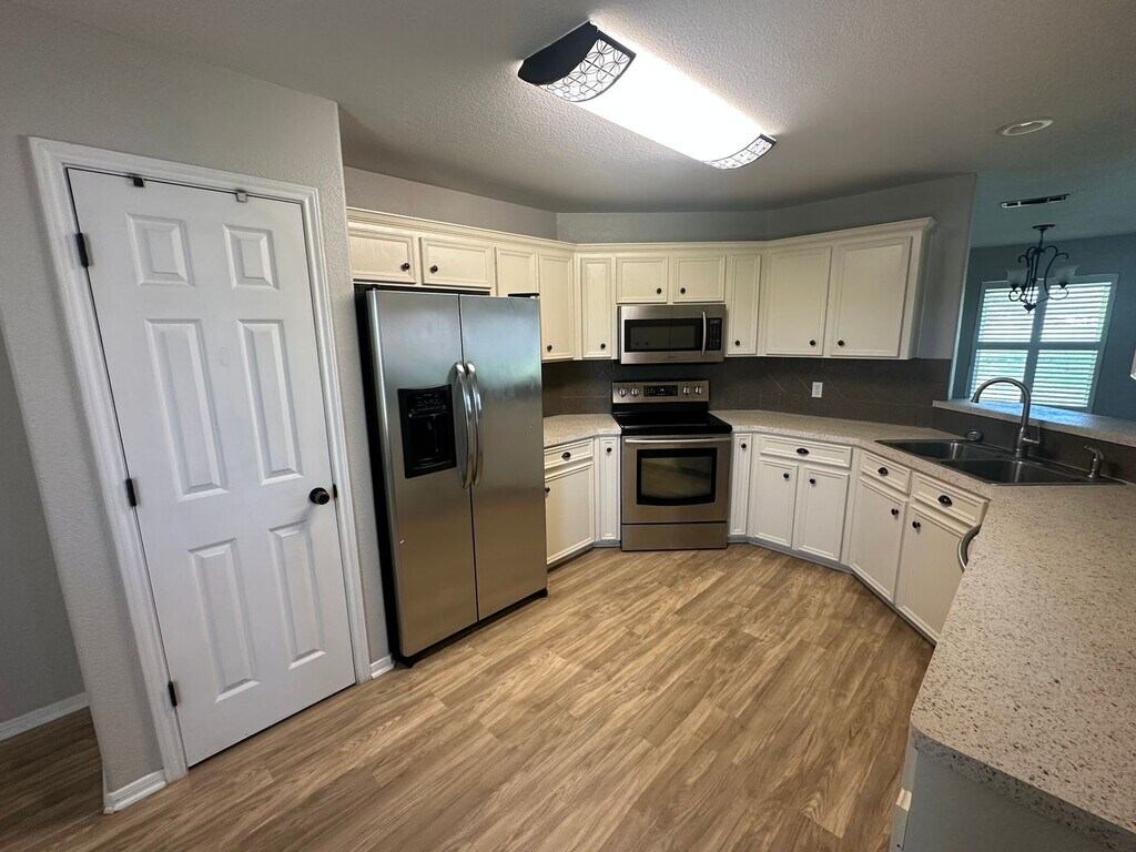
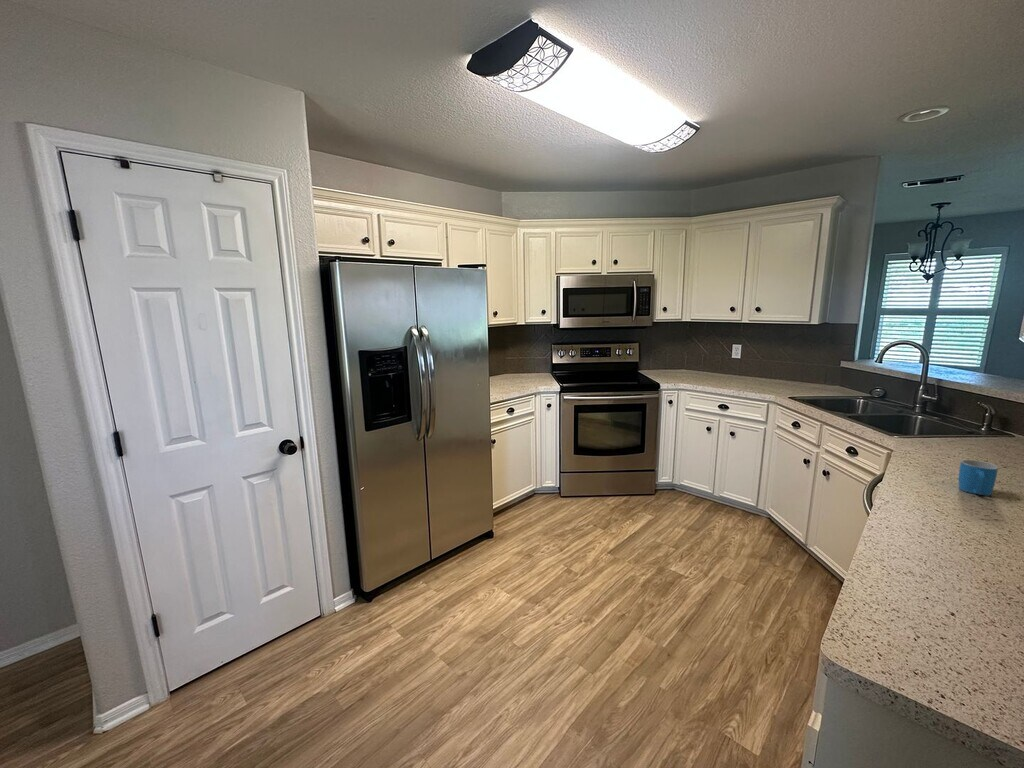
+ mug (977, 478)
